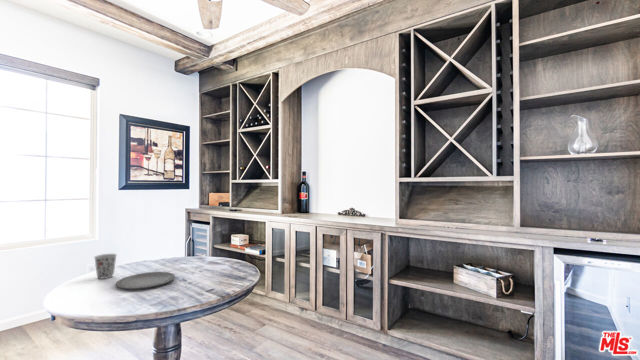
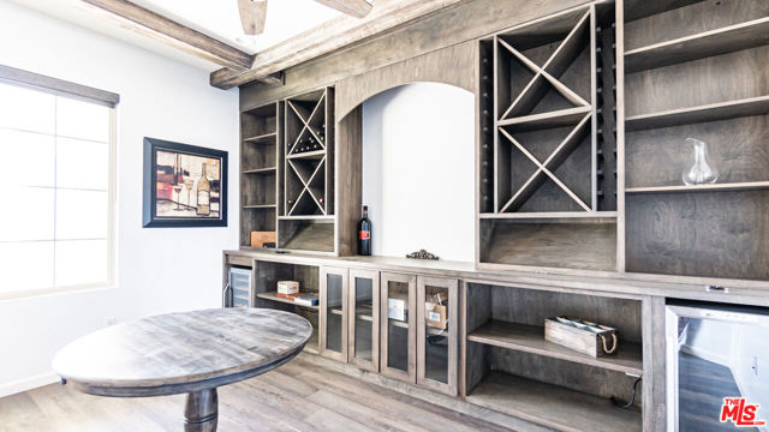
- plate (146, 280)
- cup (105, 266)
